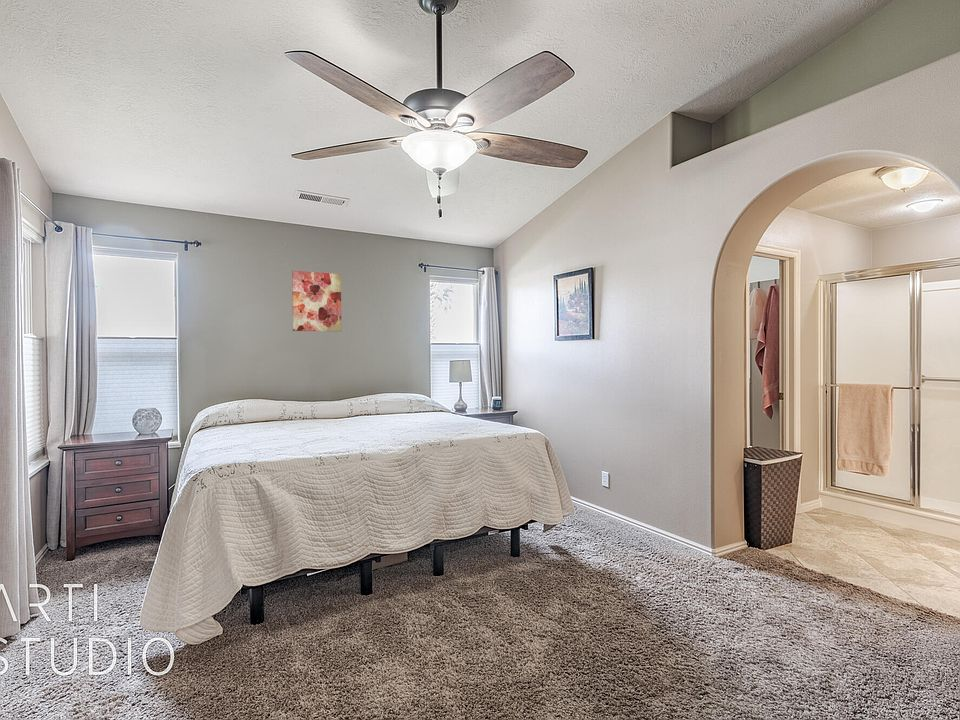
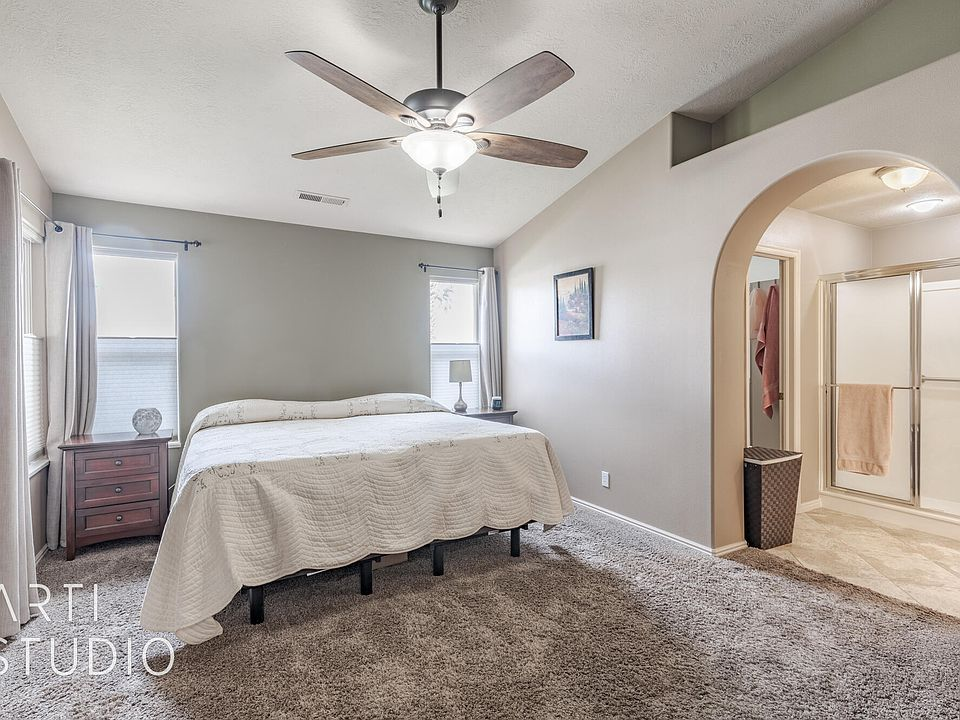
- wall art (317, 301)
